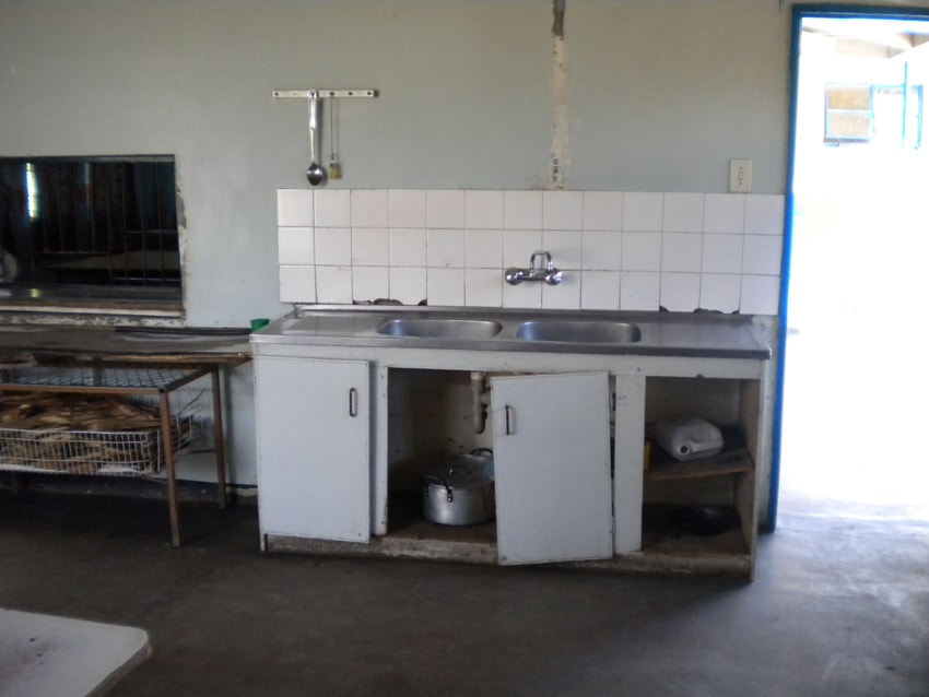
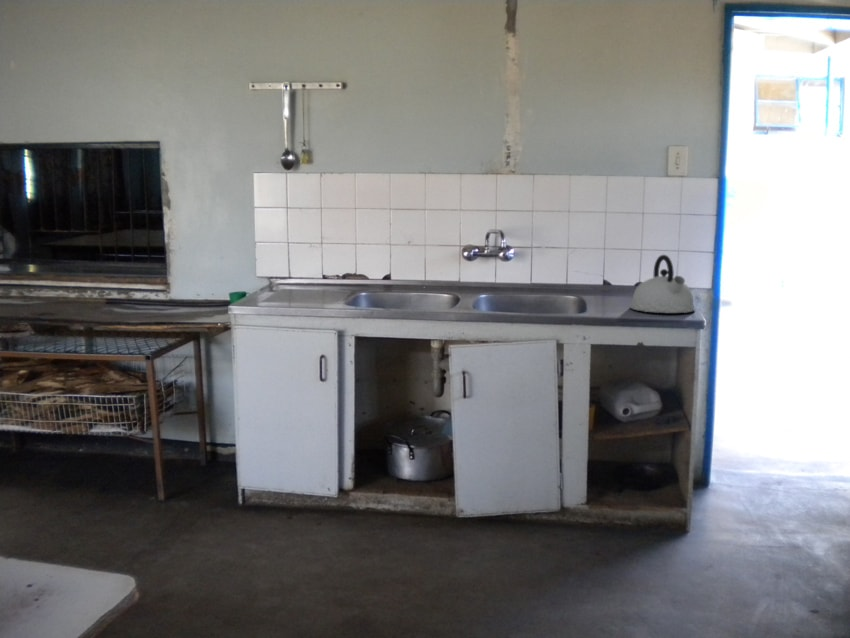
+ kettle (664, 282)
